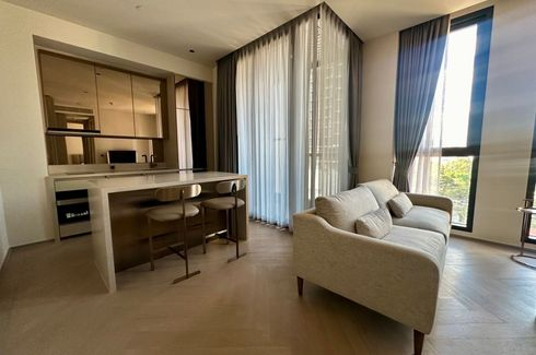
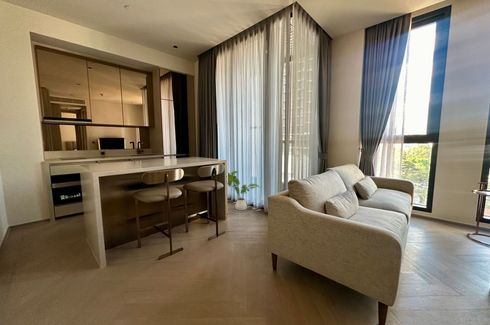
+ house plant (237, 190)
